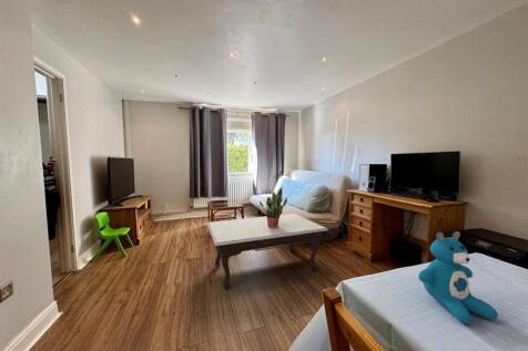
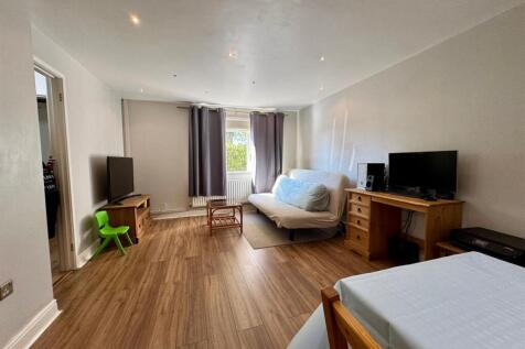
- coffee table (264, 245)
- teddy bear (456, 271)
- potted plant (272, 206)
